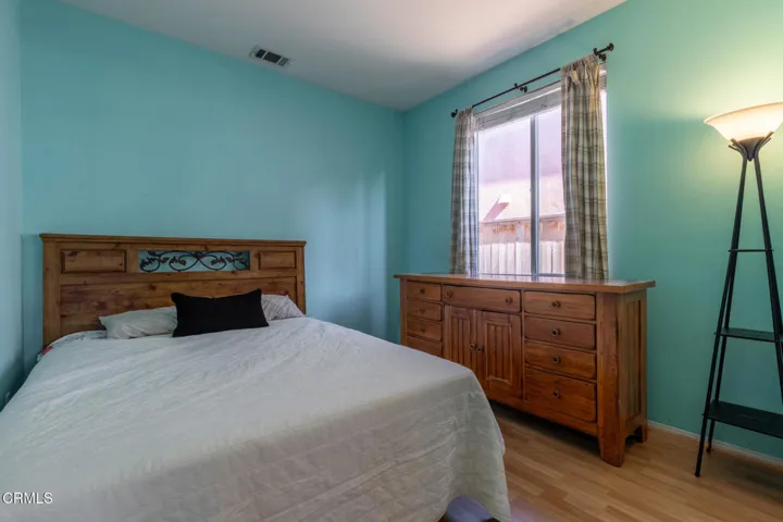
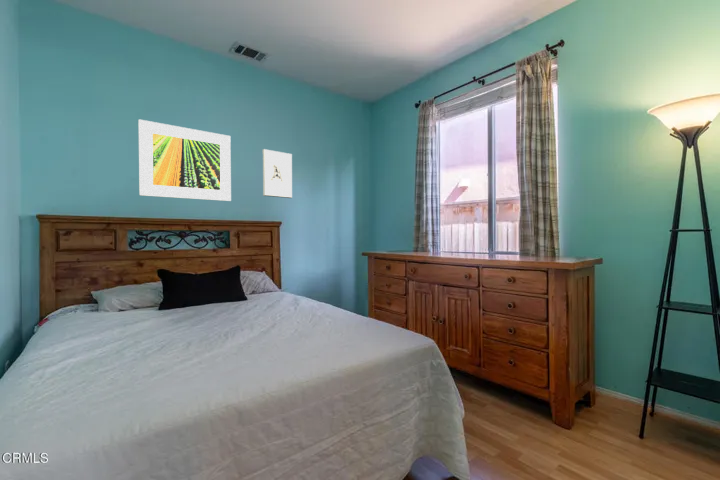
+ wall sculpture (277, 174)
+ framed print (188, 163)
